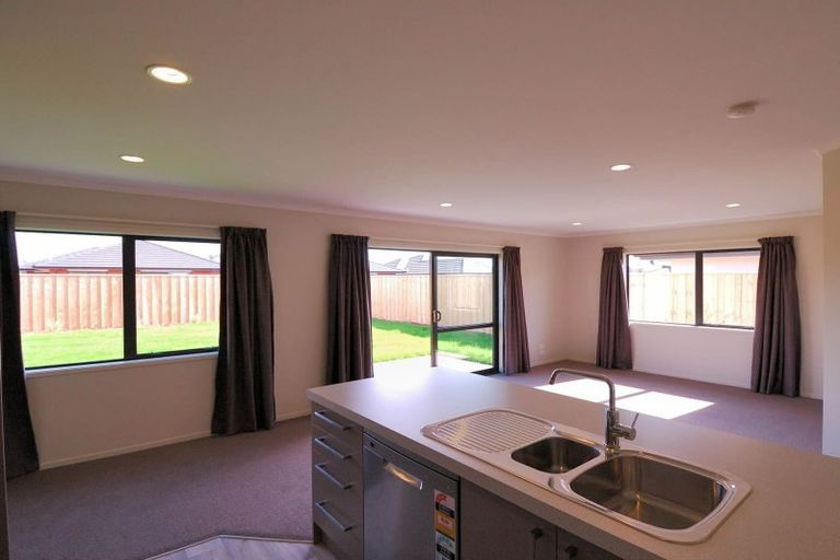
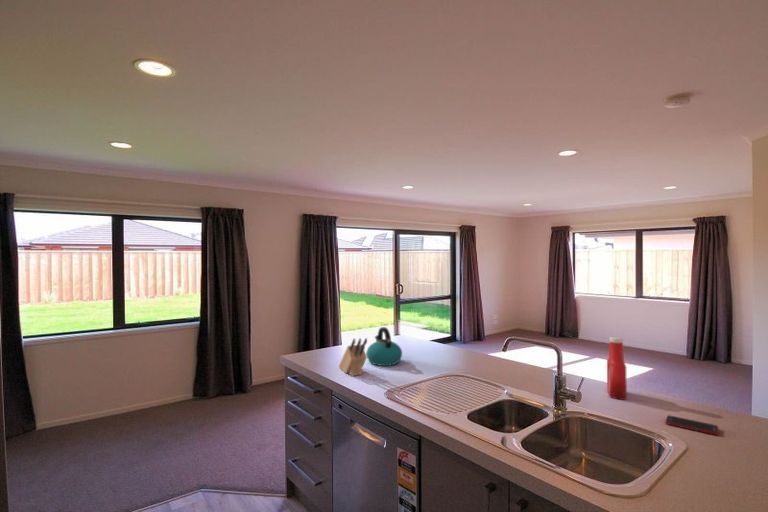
+ cell phone (691, 424)
+ soap bottle (616, 365)
+ kettle (383, 344)
+ knife block (353, 353)
